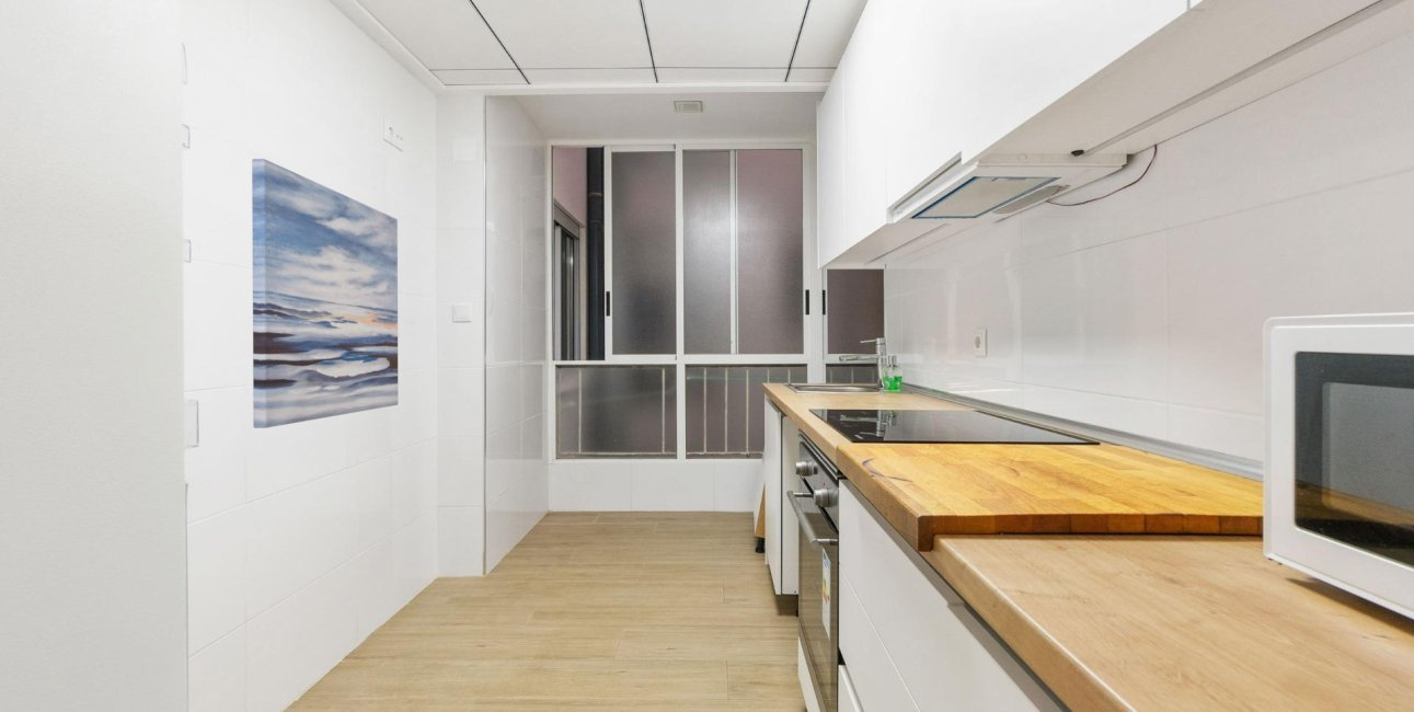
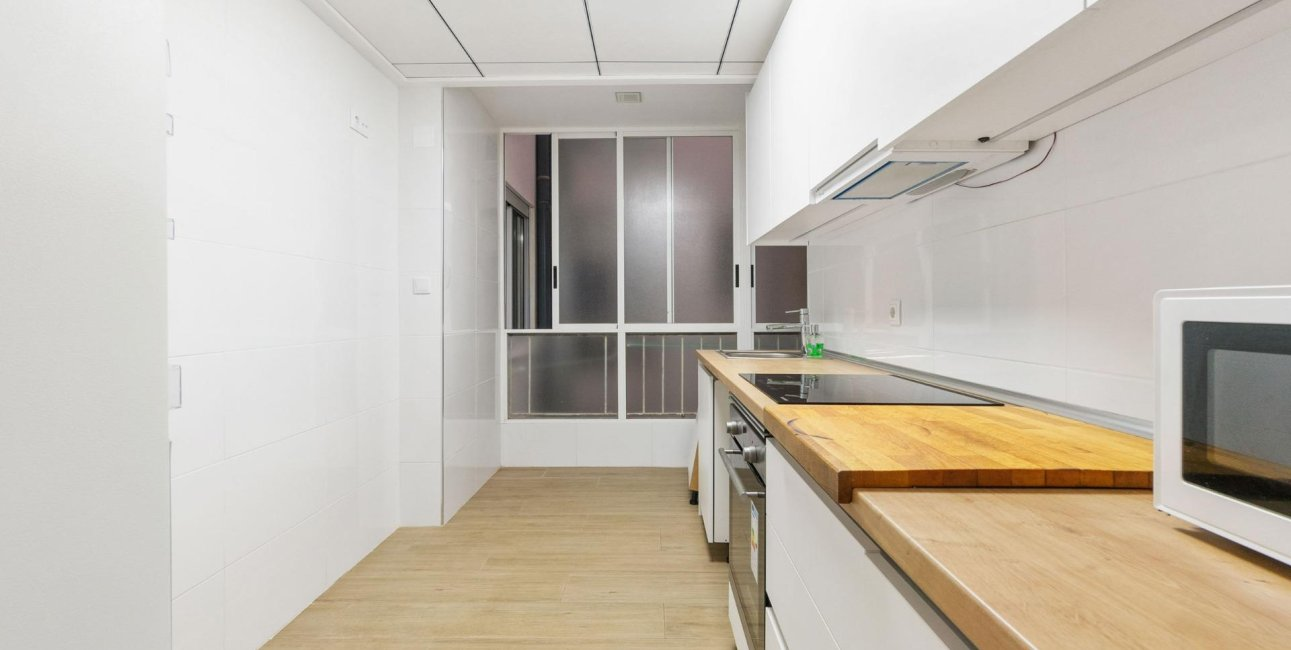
- wall art (338, 303)
